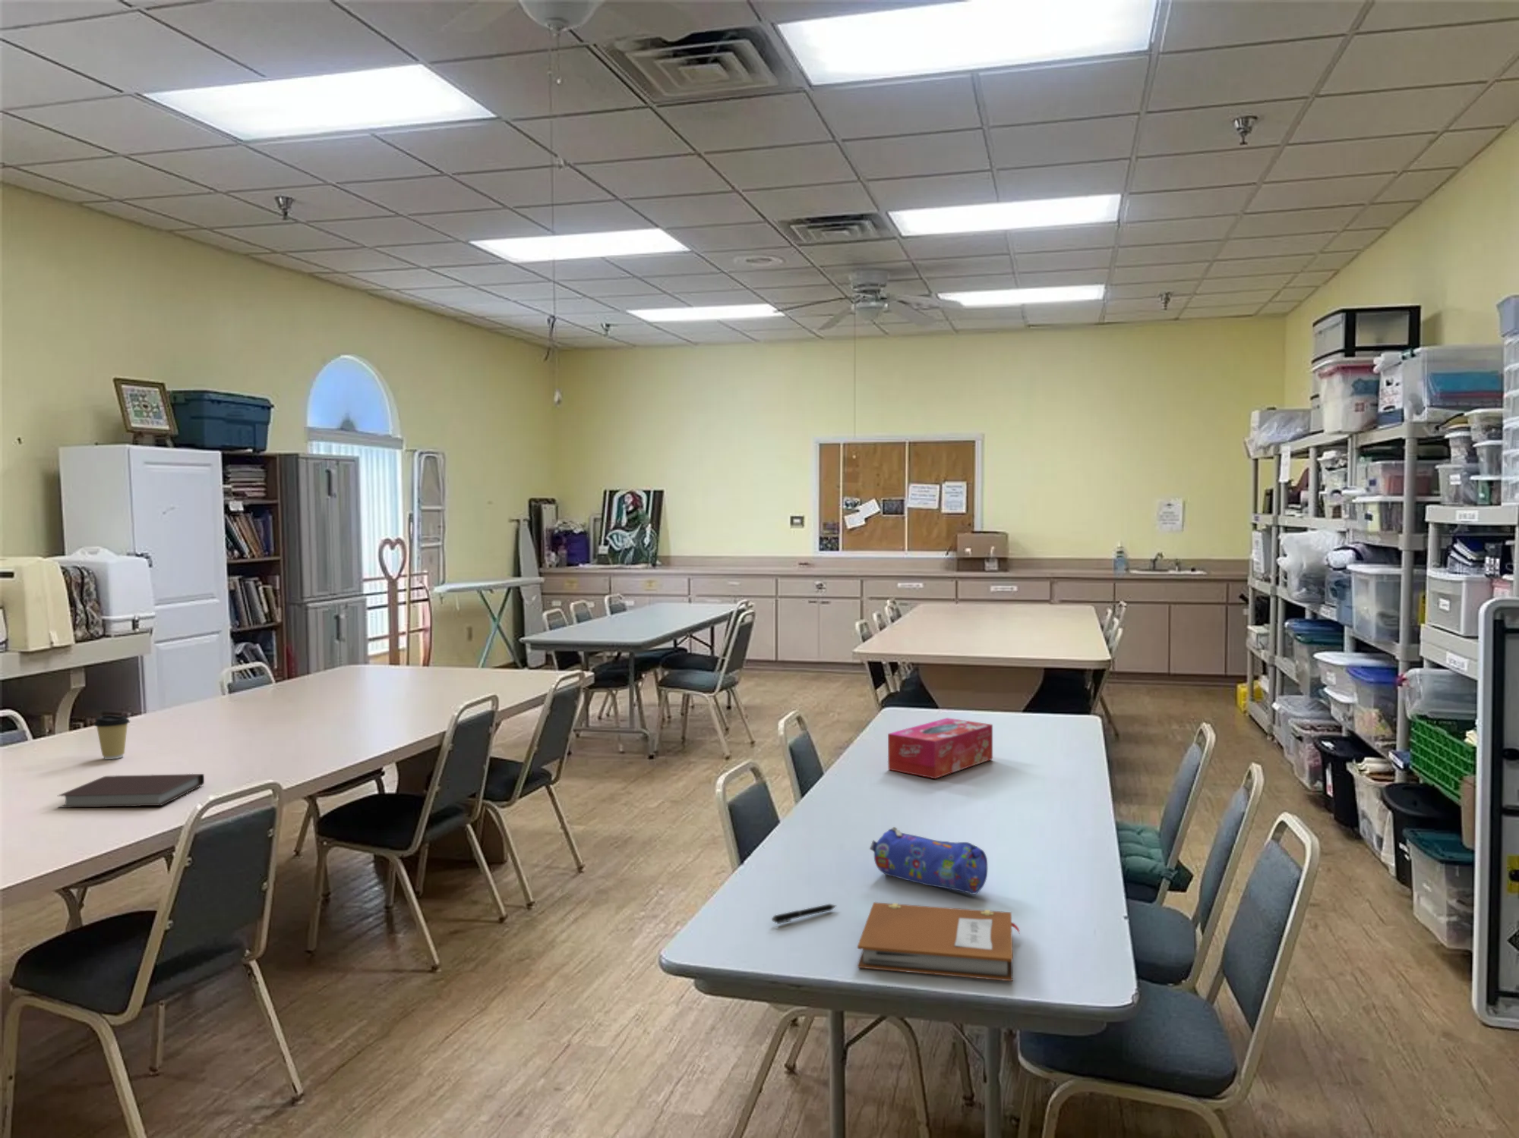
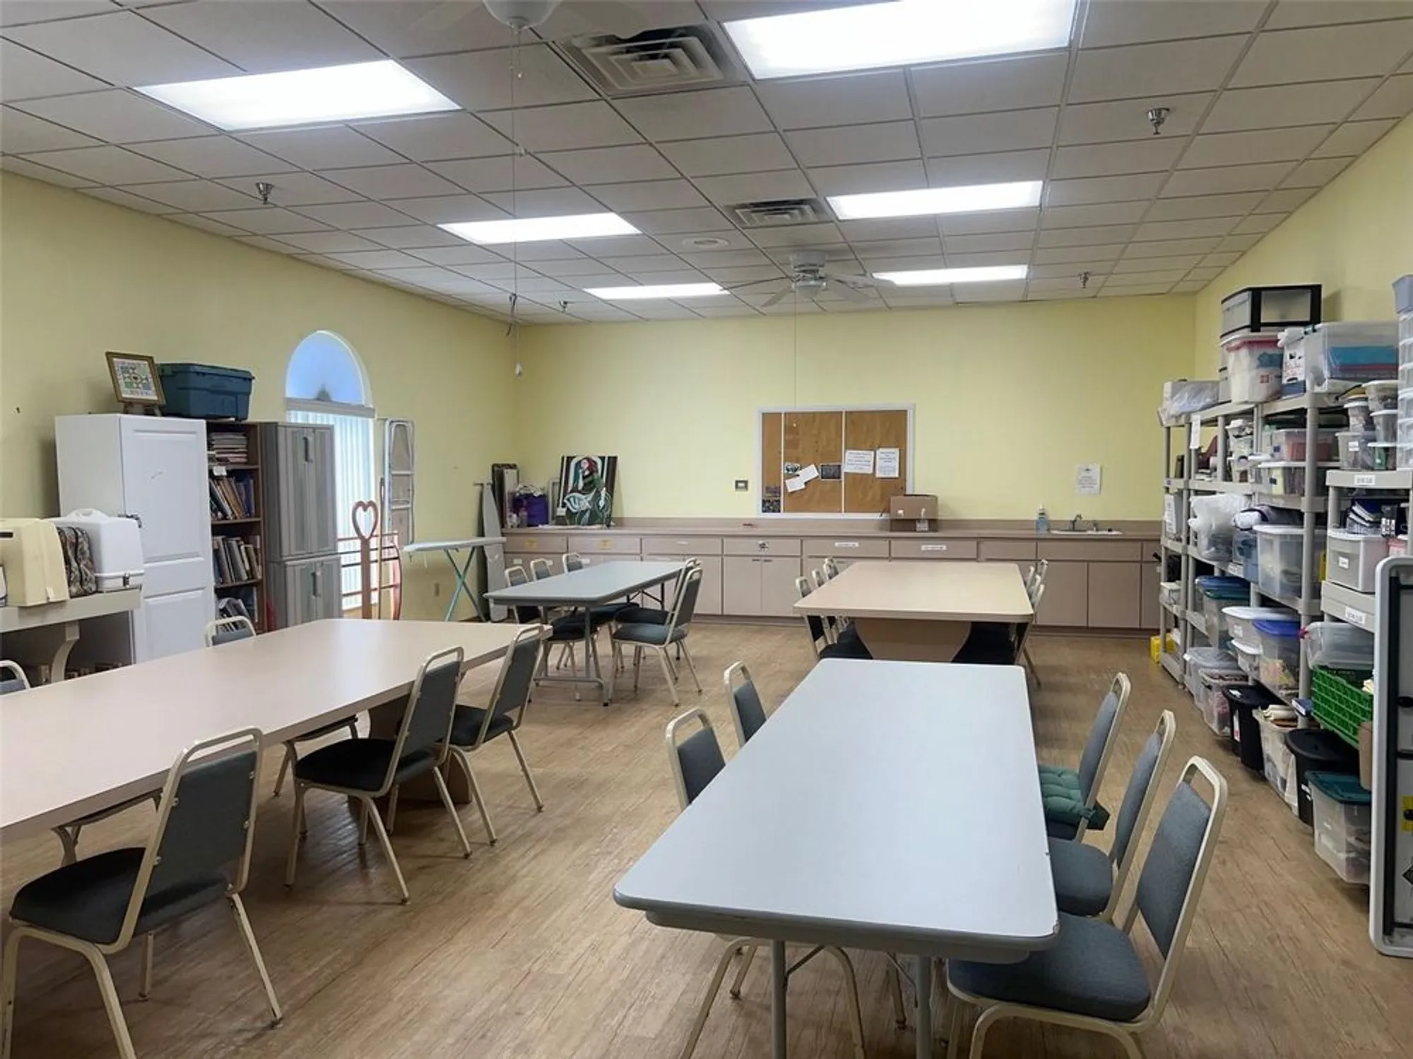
- pencil case (929, 858)
- pen (805, 912)
- notebook (941, 937)
- tissue box (941, 747)
- coffee cup (112, 736)
- notebook (134, 789)
